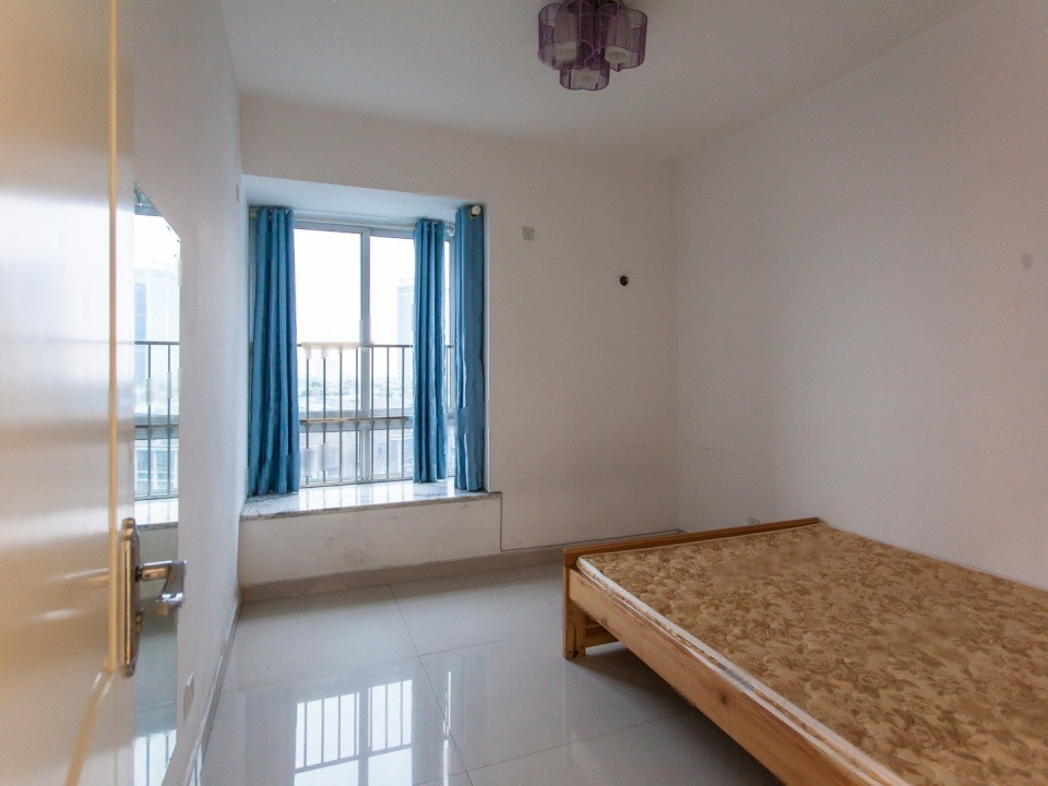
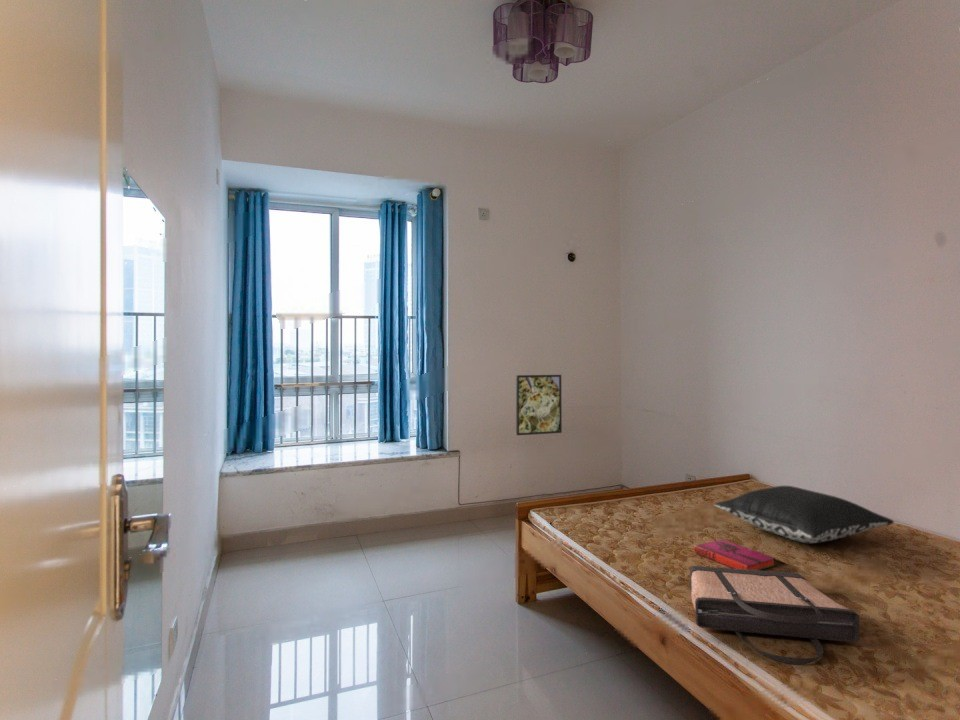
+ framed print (539, 404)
+ pillow (798, 512)
+ shopping bag (764, 603)
+ hardback book (733, 555)
